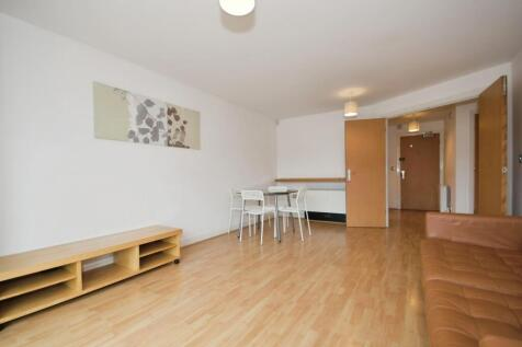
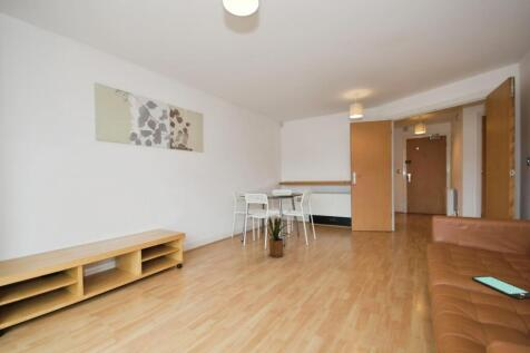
+ tablet (501, 286)
+ house plant (278, 235)
